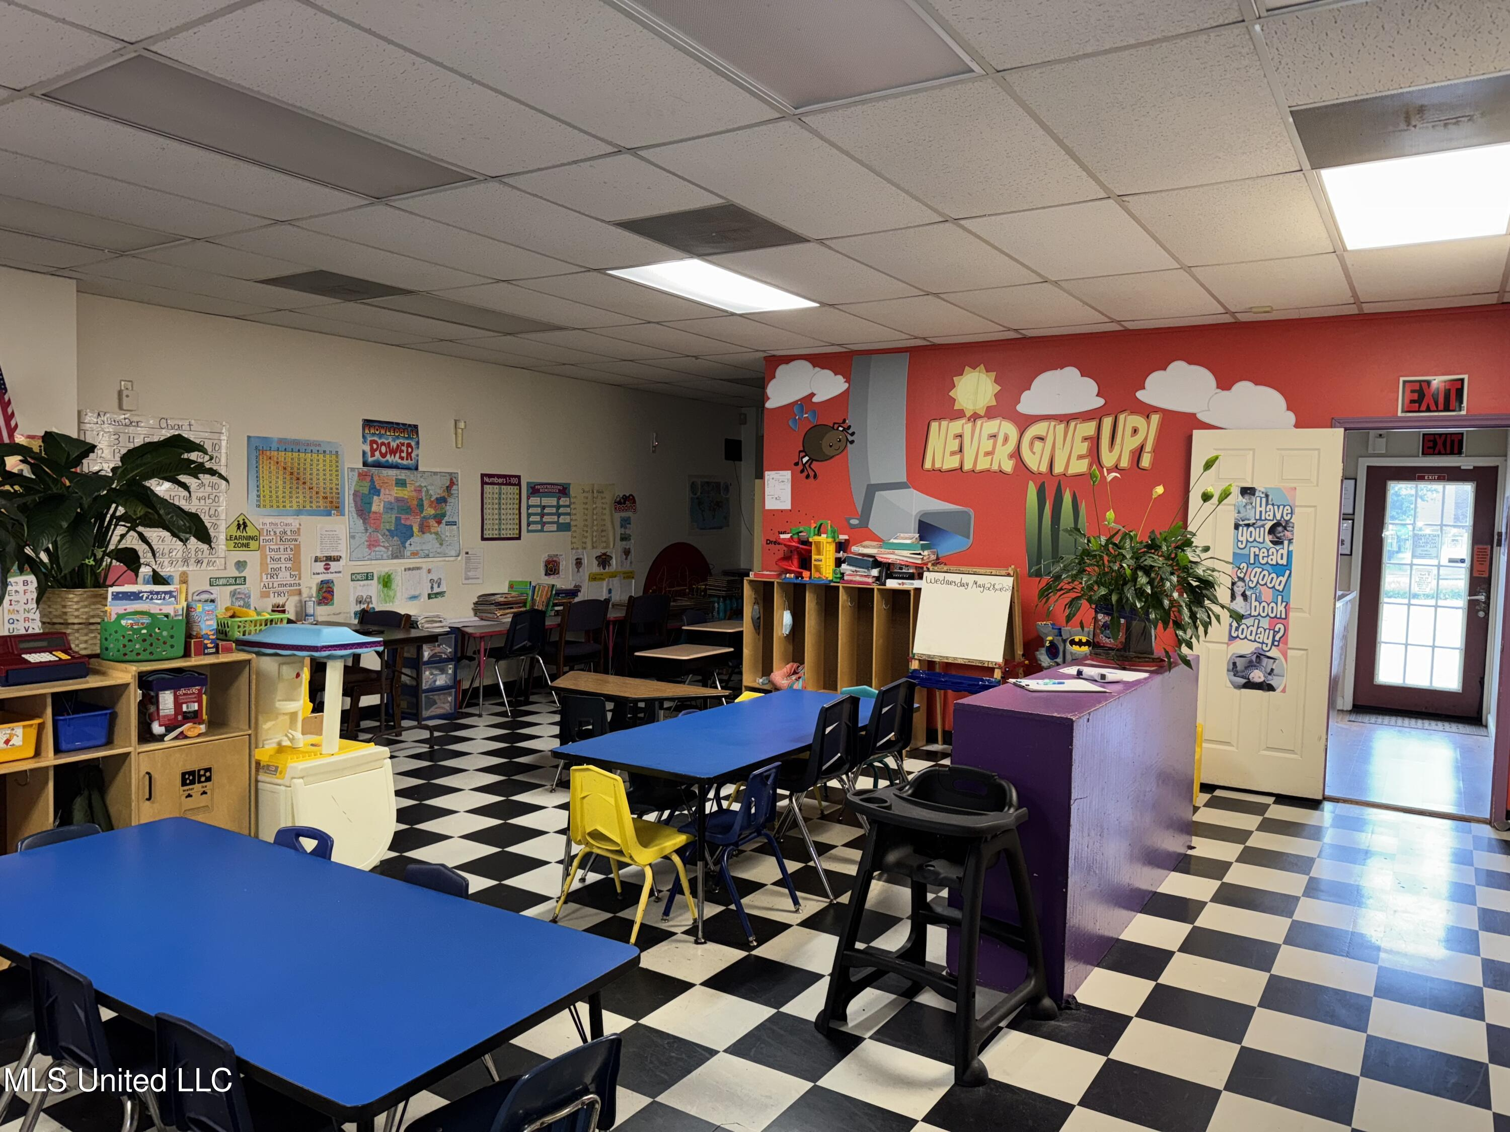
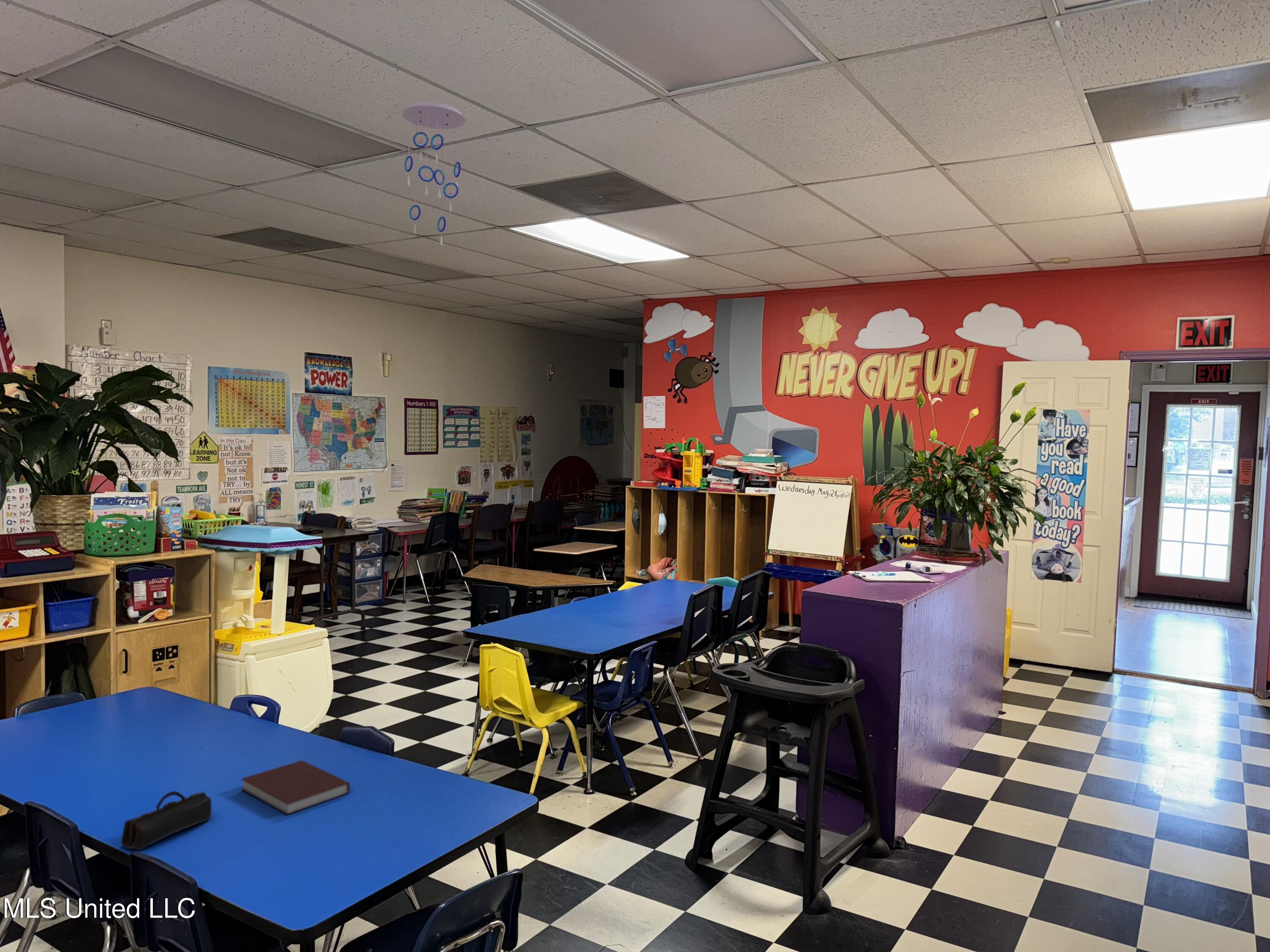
+ ceiling mobile (433, 178)
+ notebook (295, 786)
+ pencil case (168, 812)
